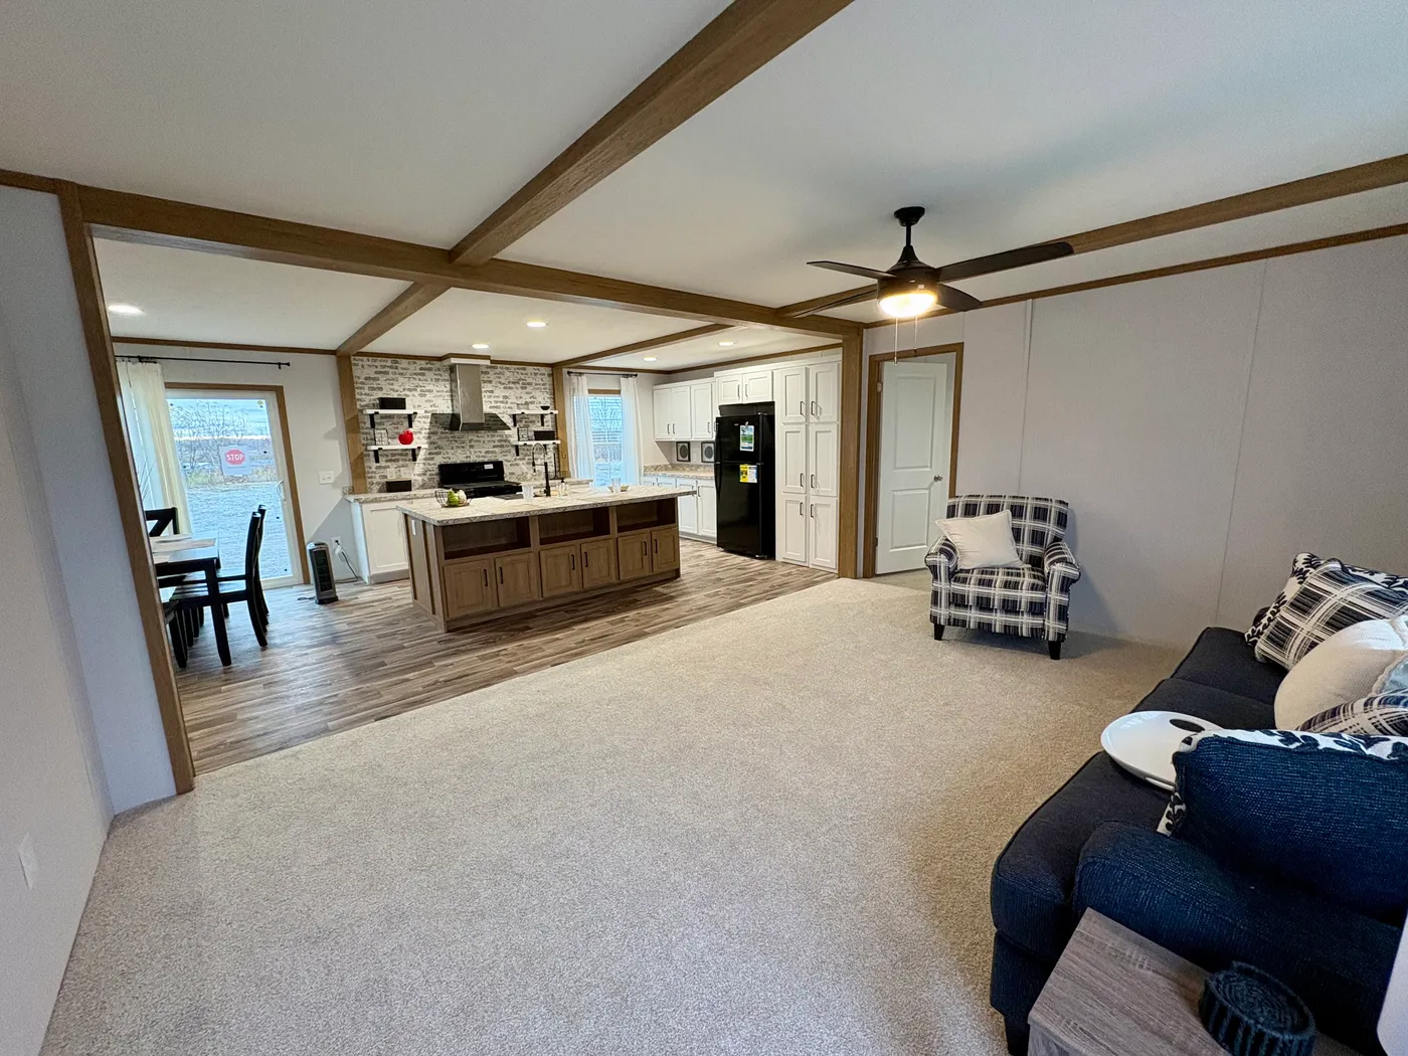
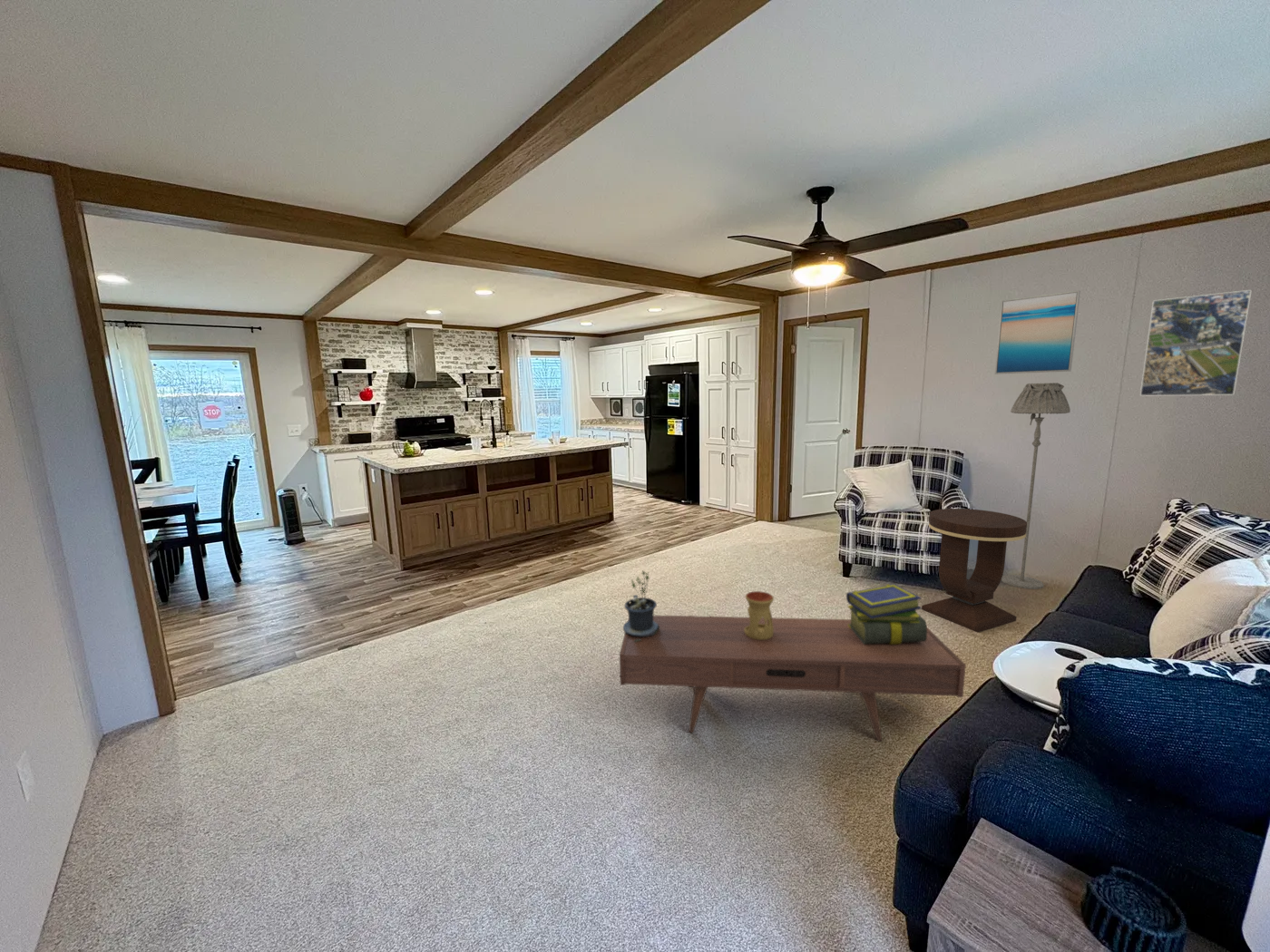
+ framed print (1192, 345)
+ wall art (1035, 335)
+ potted plant (640, 598)
+ coffee table (777, 673)
+ oil burner (758, 614)
+ floor lamp (1031, 486)
+ stack of books (884, 613)
+ side table (974, 568)
